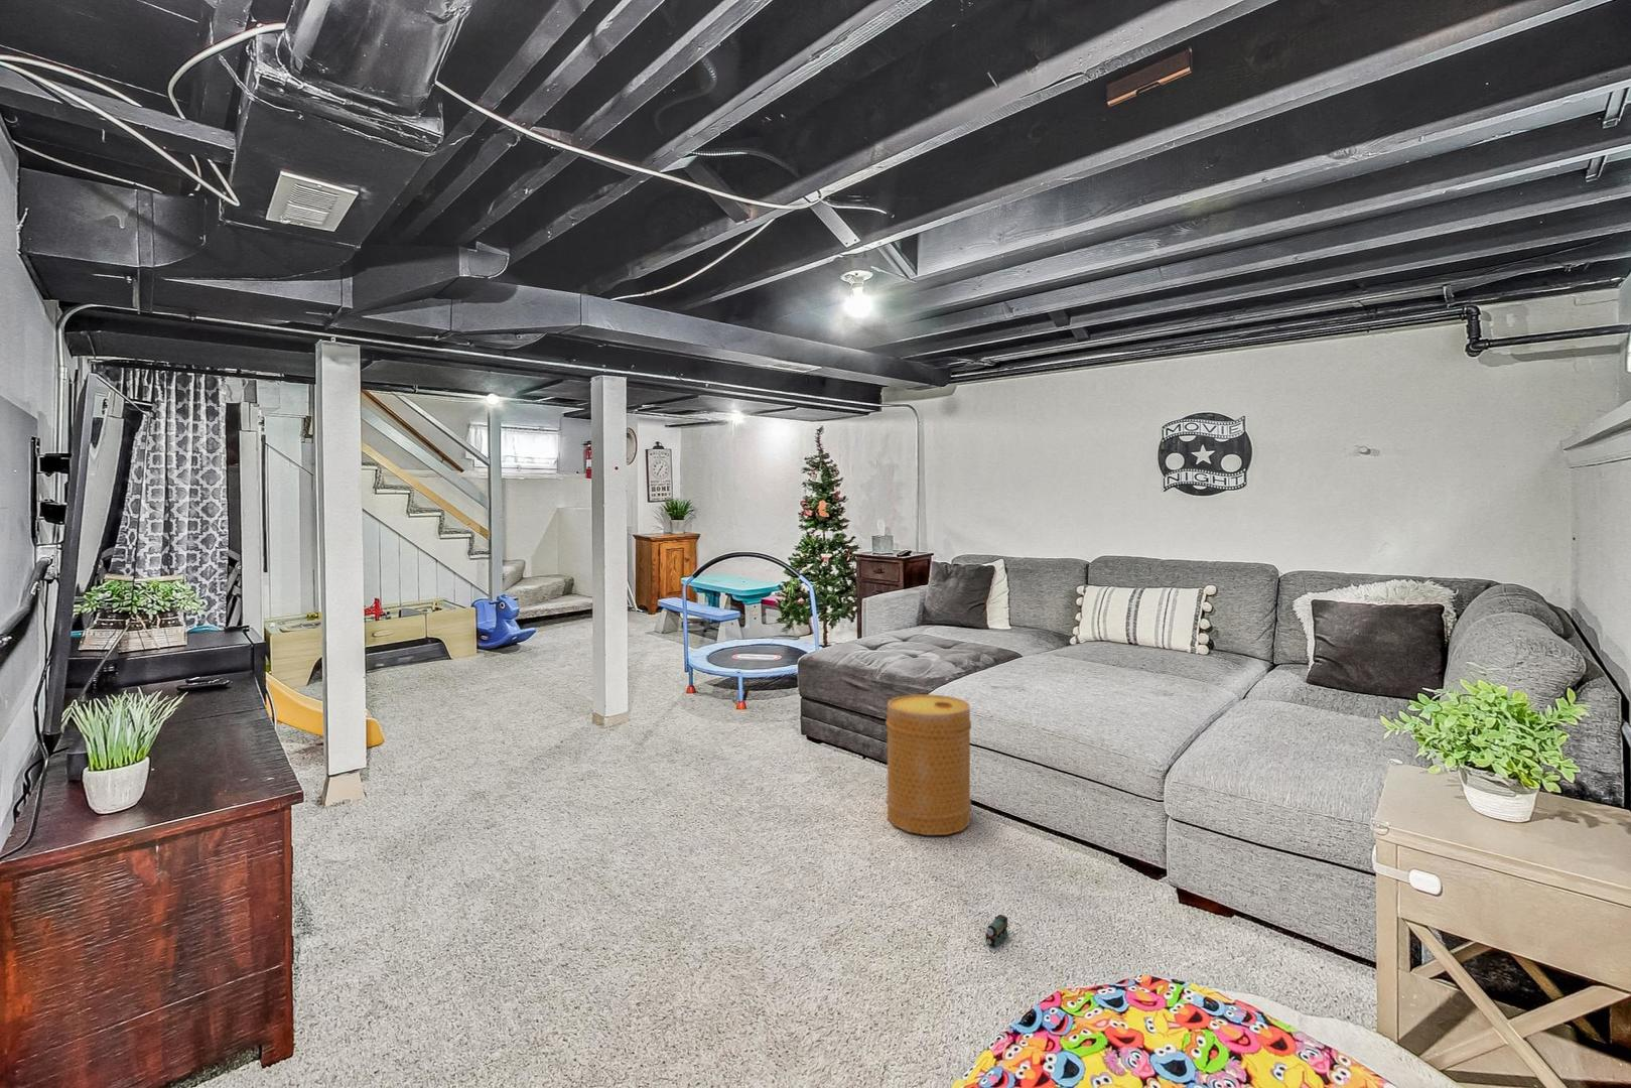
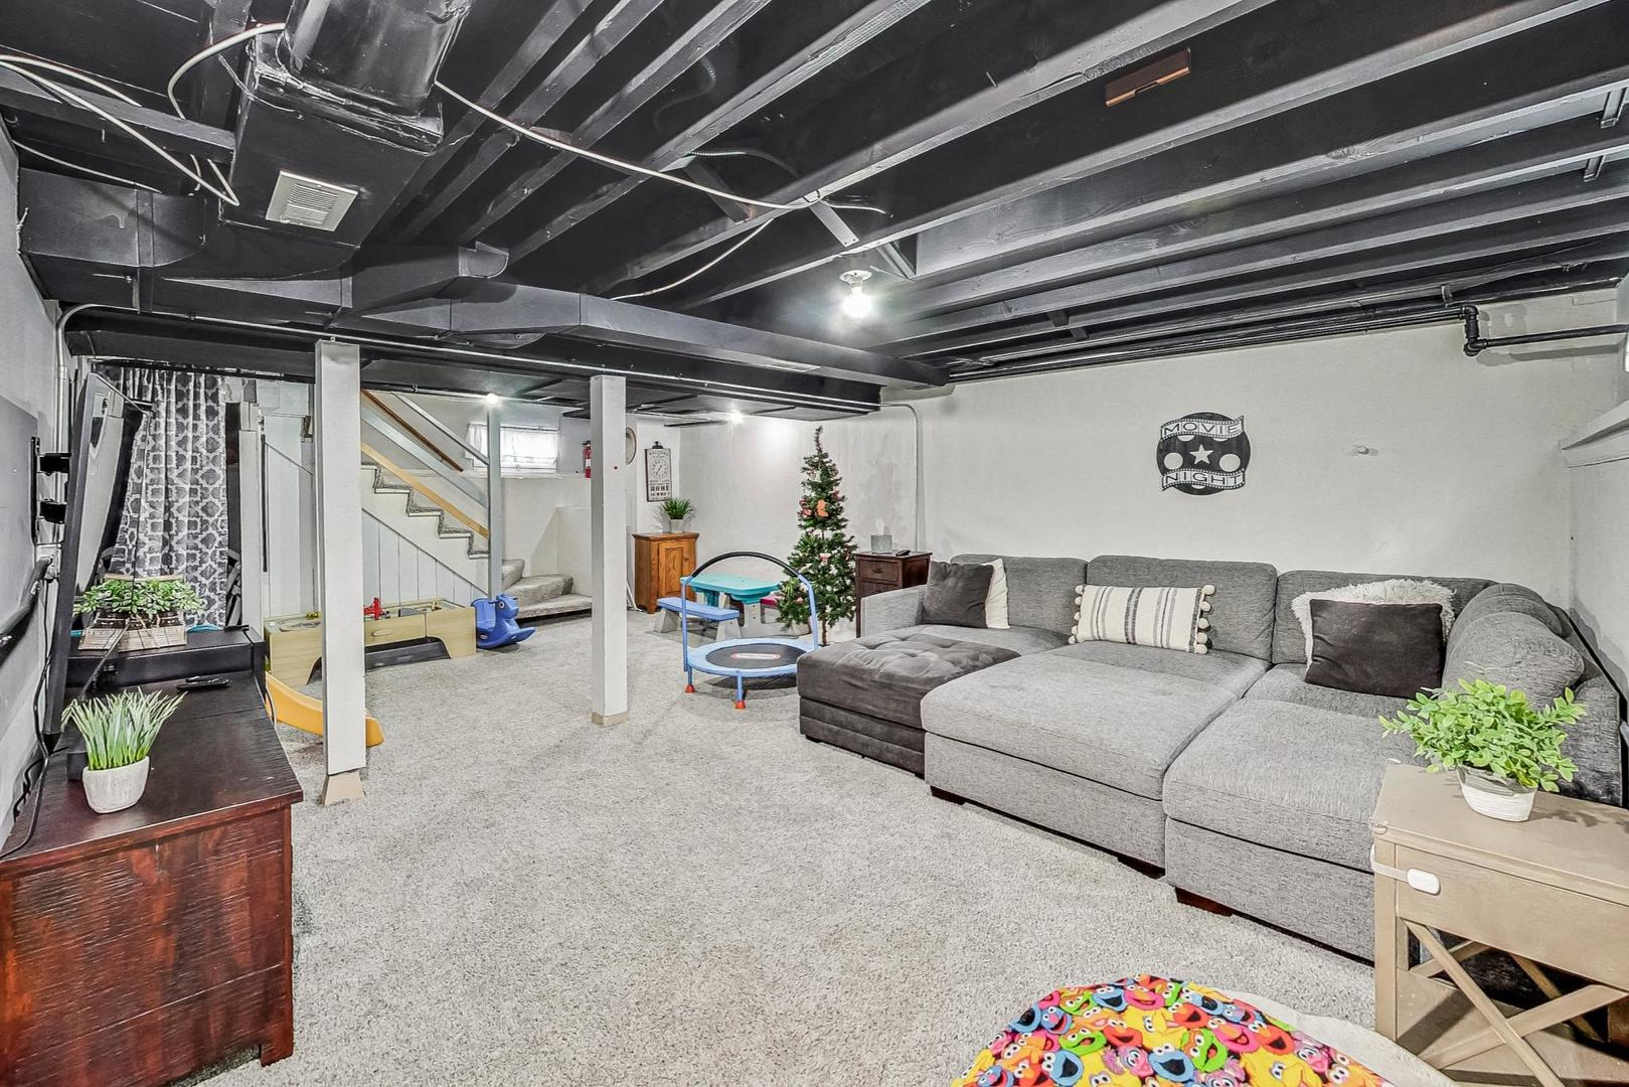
- basket (928, 760)
- toy train (996, 930)
